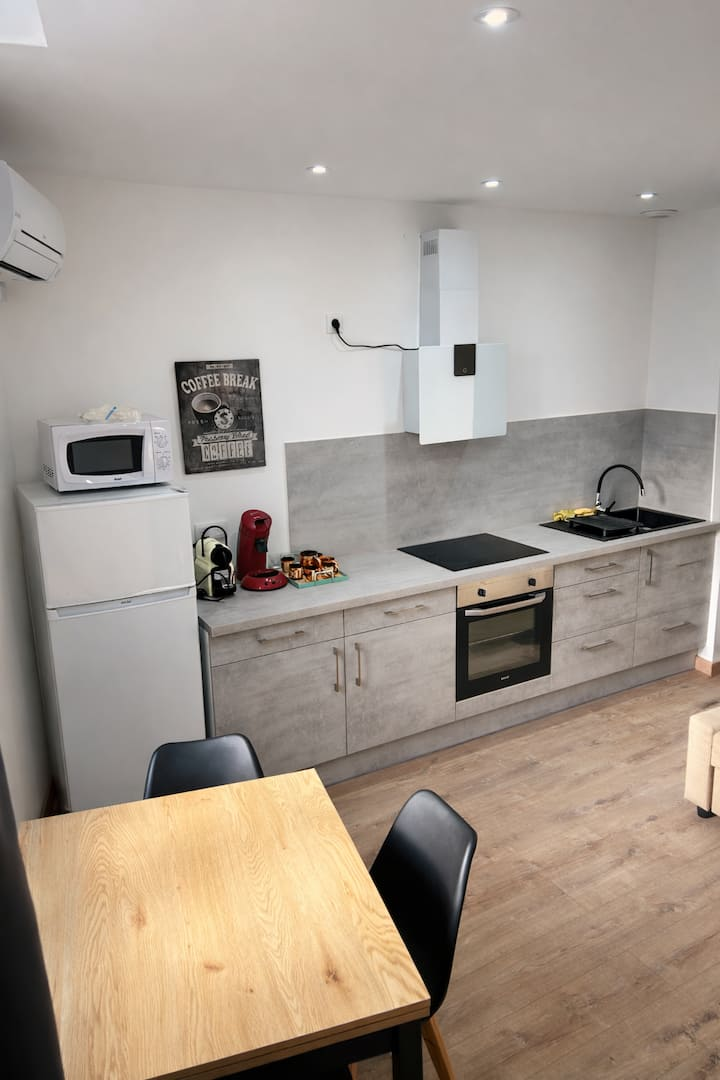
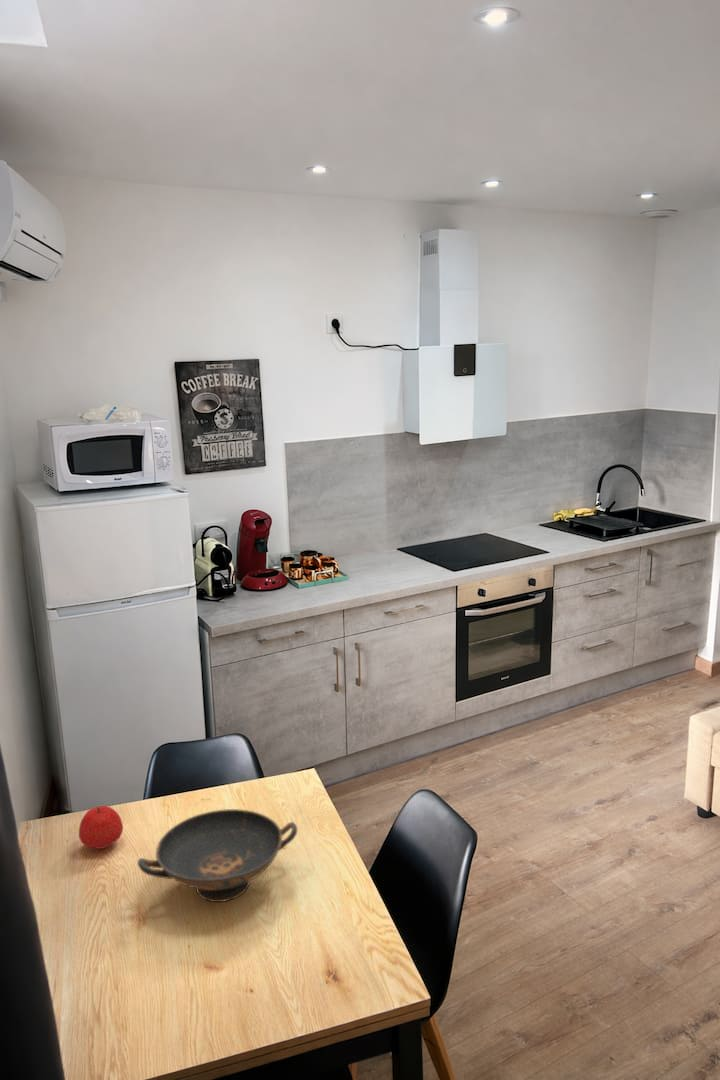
+ apple (100, 826)
+ decorative bowl (221, 863)
